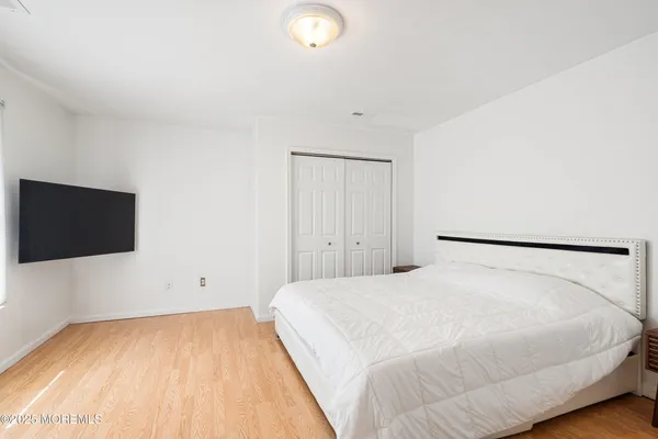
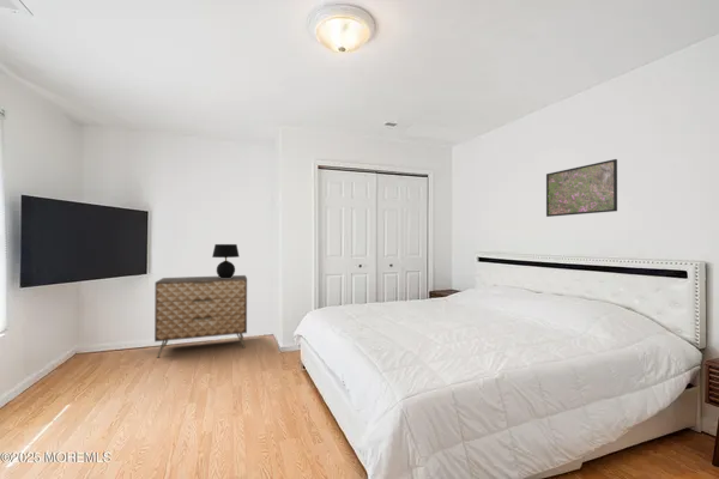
+ dresser (204, 313)
+ table lamp (225, 260)
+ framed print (578, 190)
